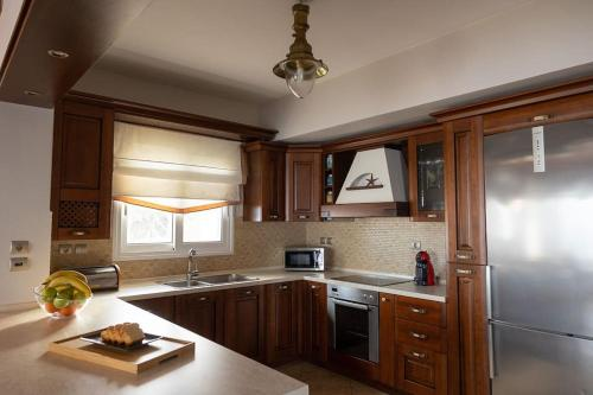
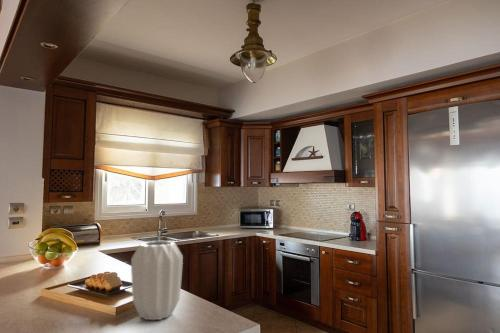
+ vase (157, 278)
